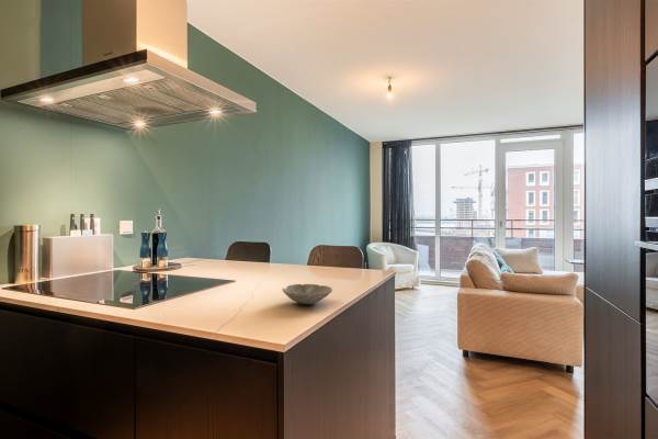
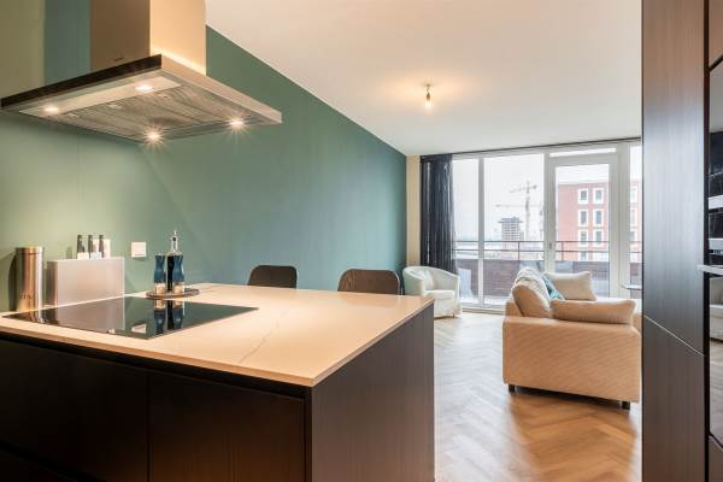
- bowl (306, 295)
